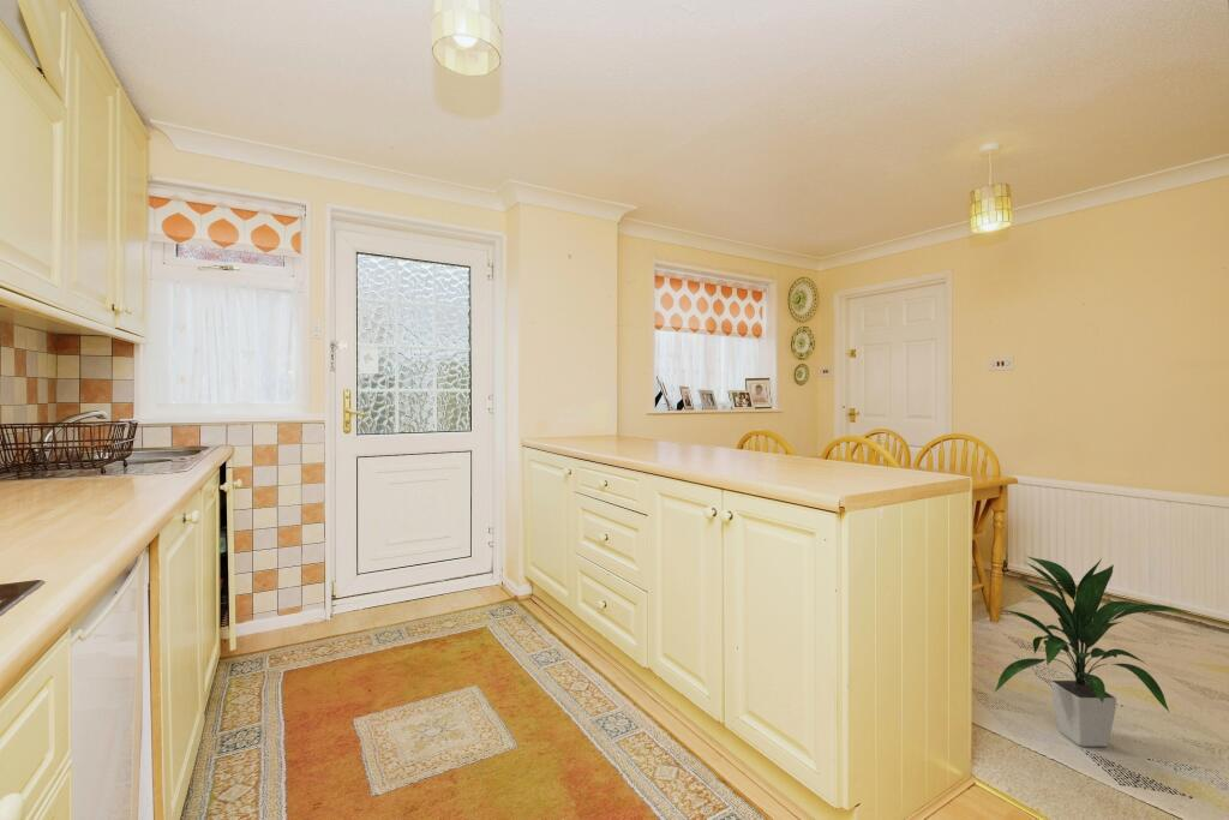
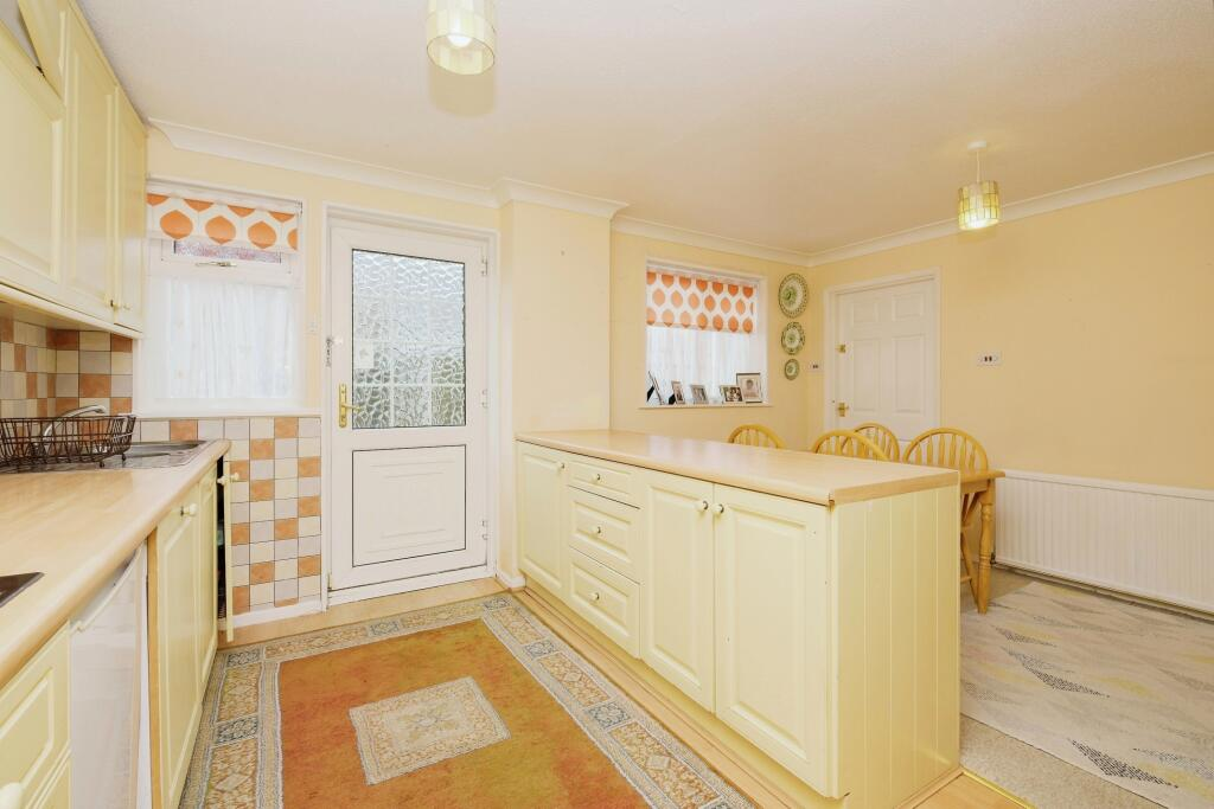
- indoor plant (1073, 644)
